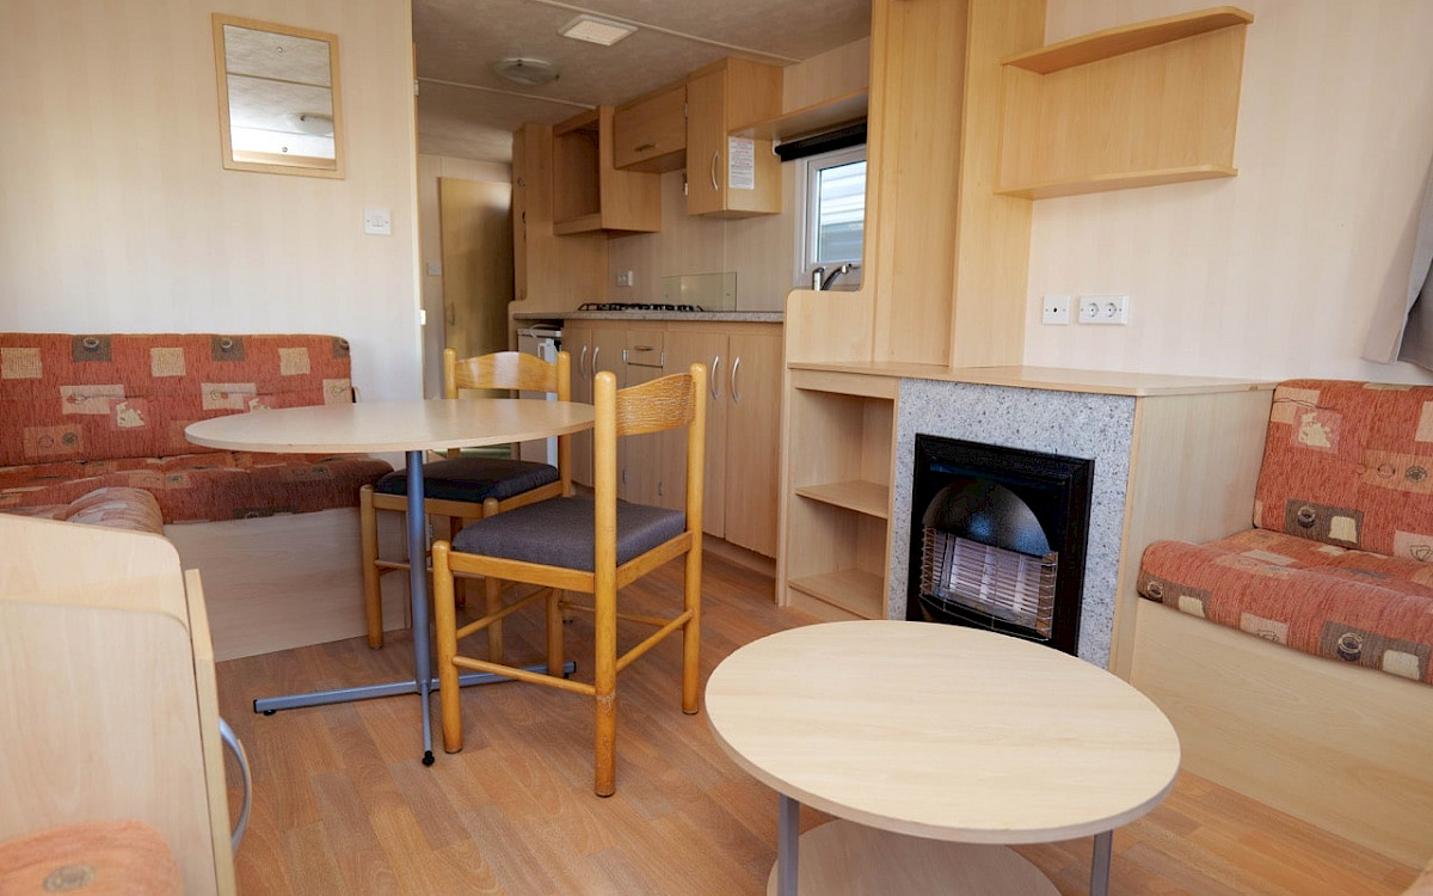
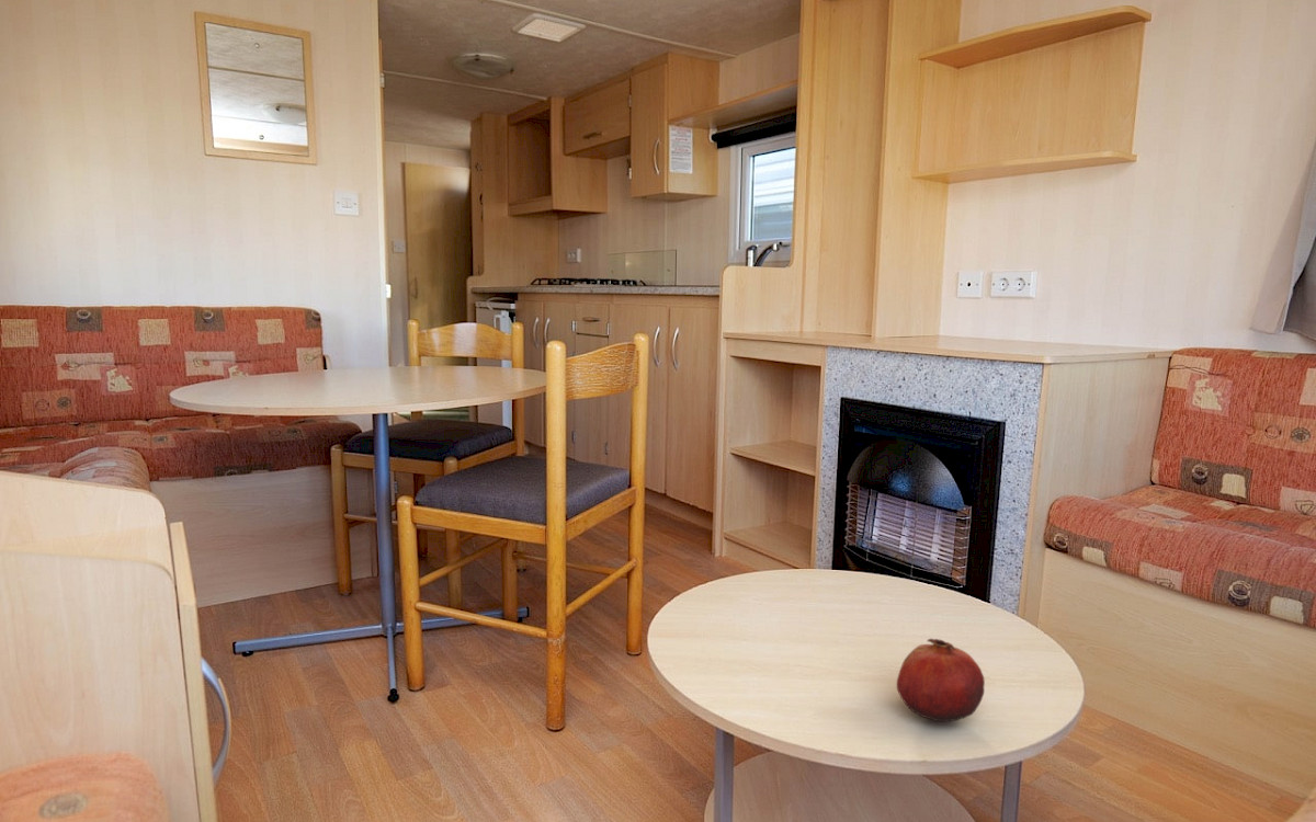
+ fruit (940, 678)
